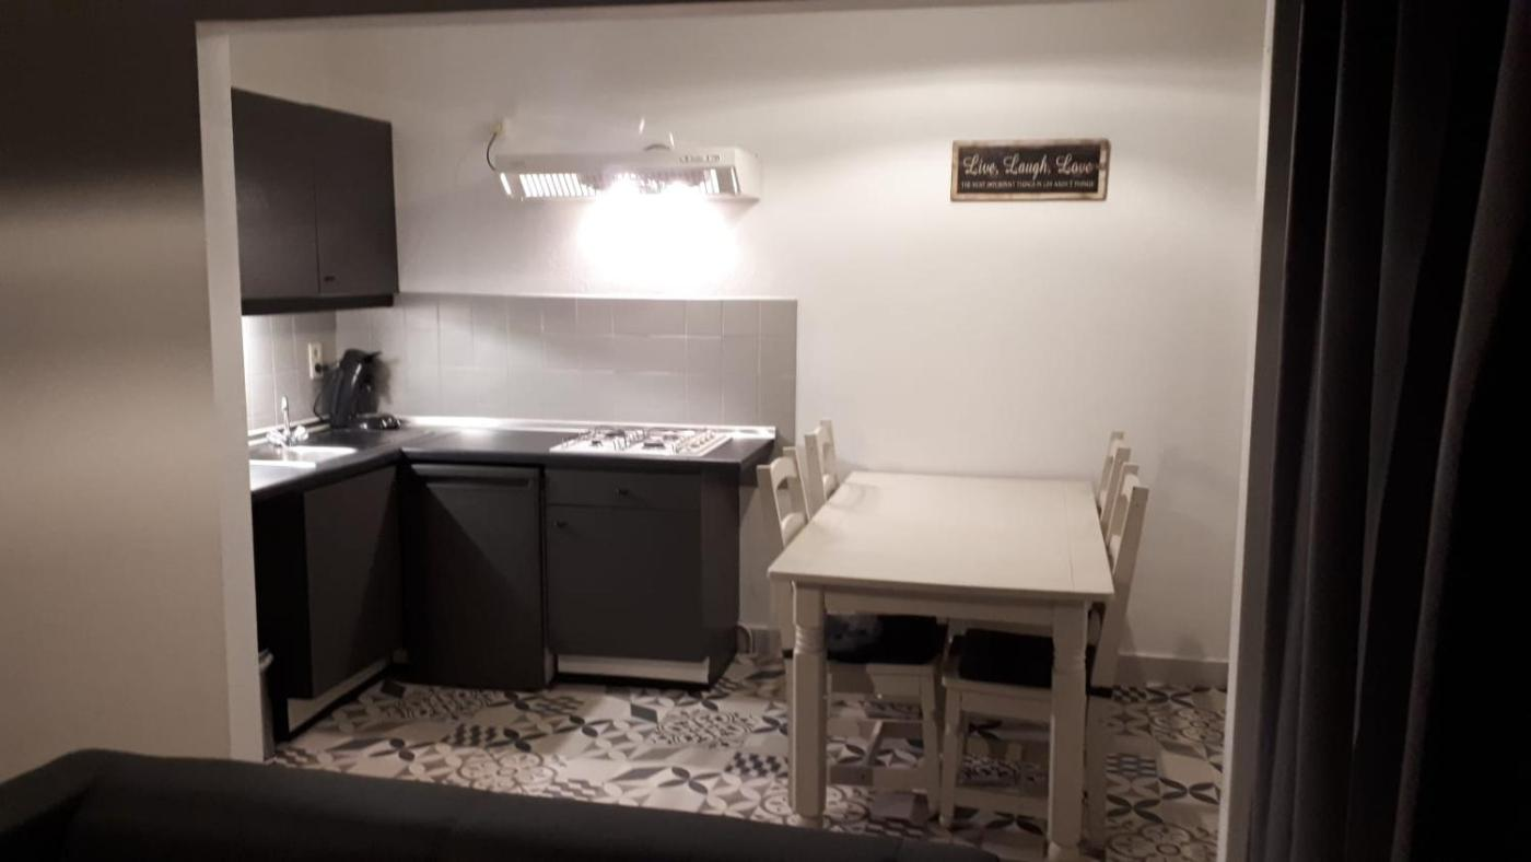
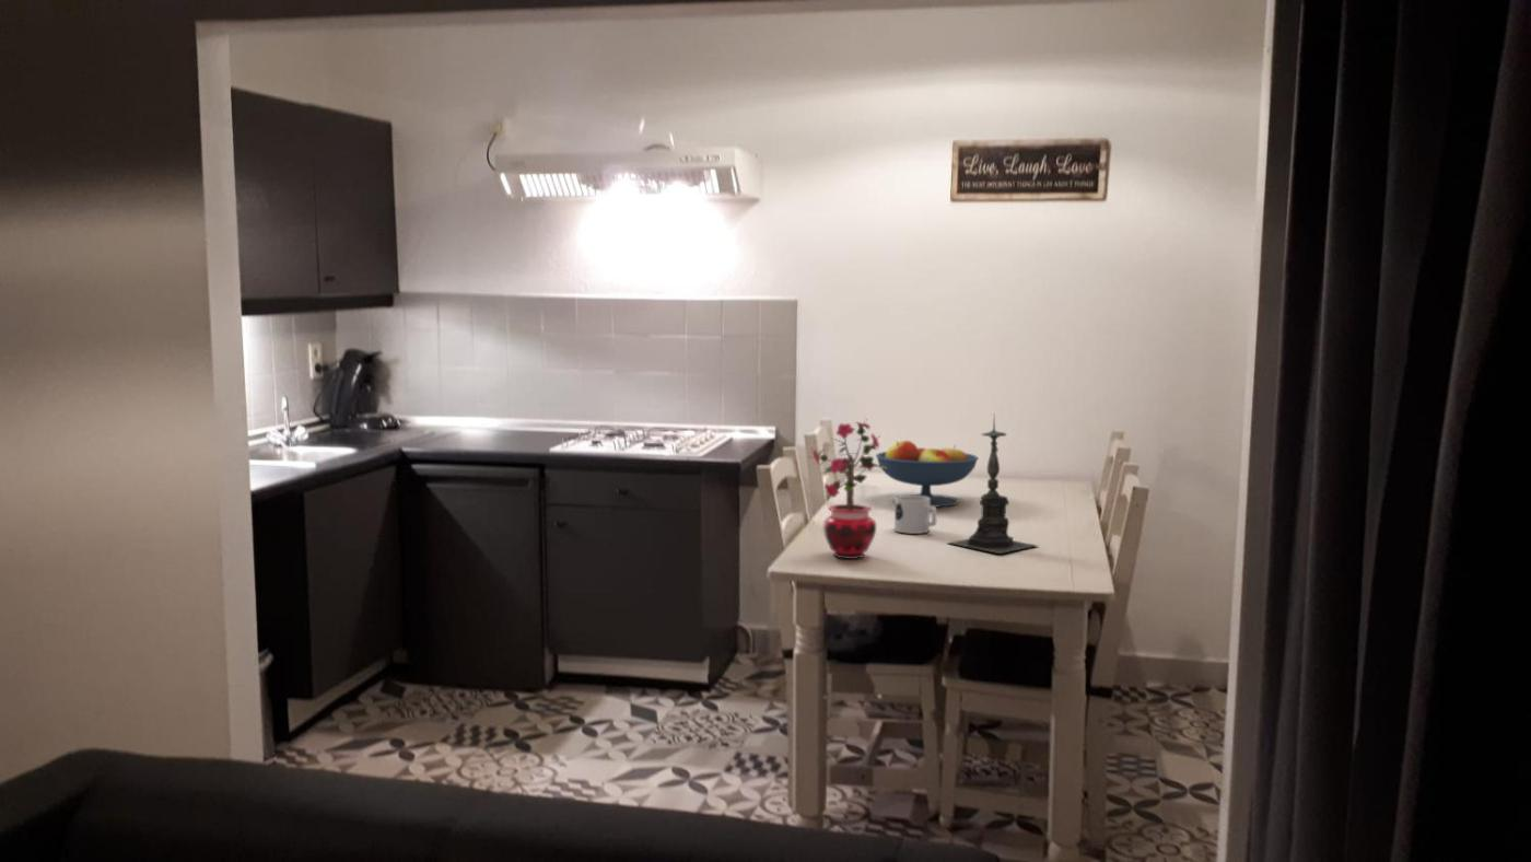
+ mug (915, 514)
+ candle holder (994, 479)
+ potted plant (852, 488)
+ fruit bowl (926, 470)
